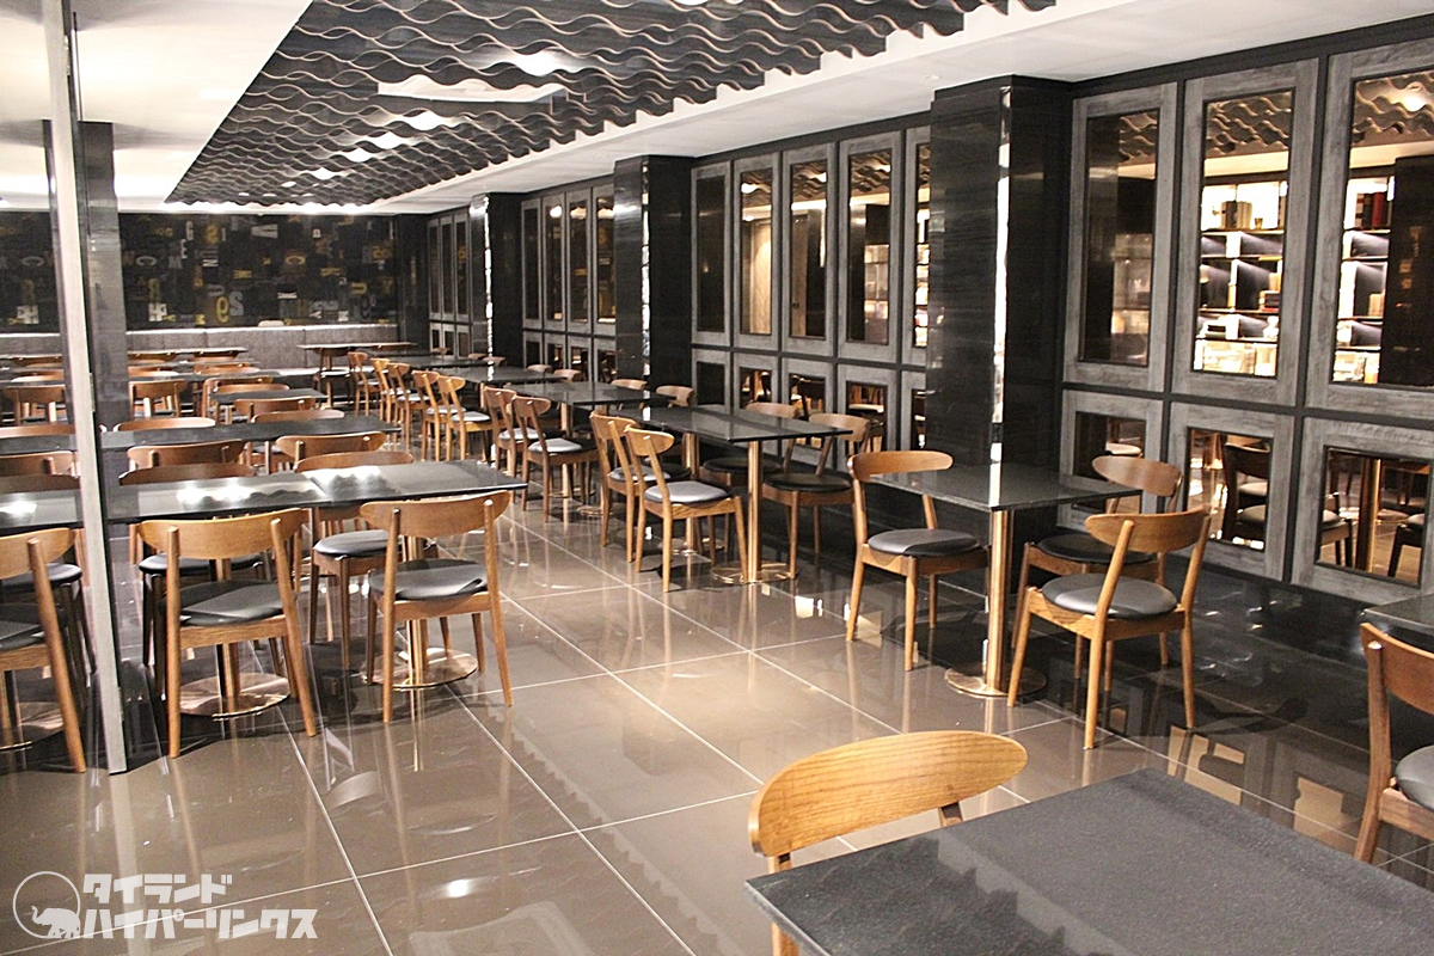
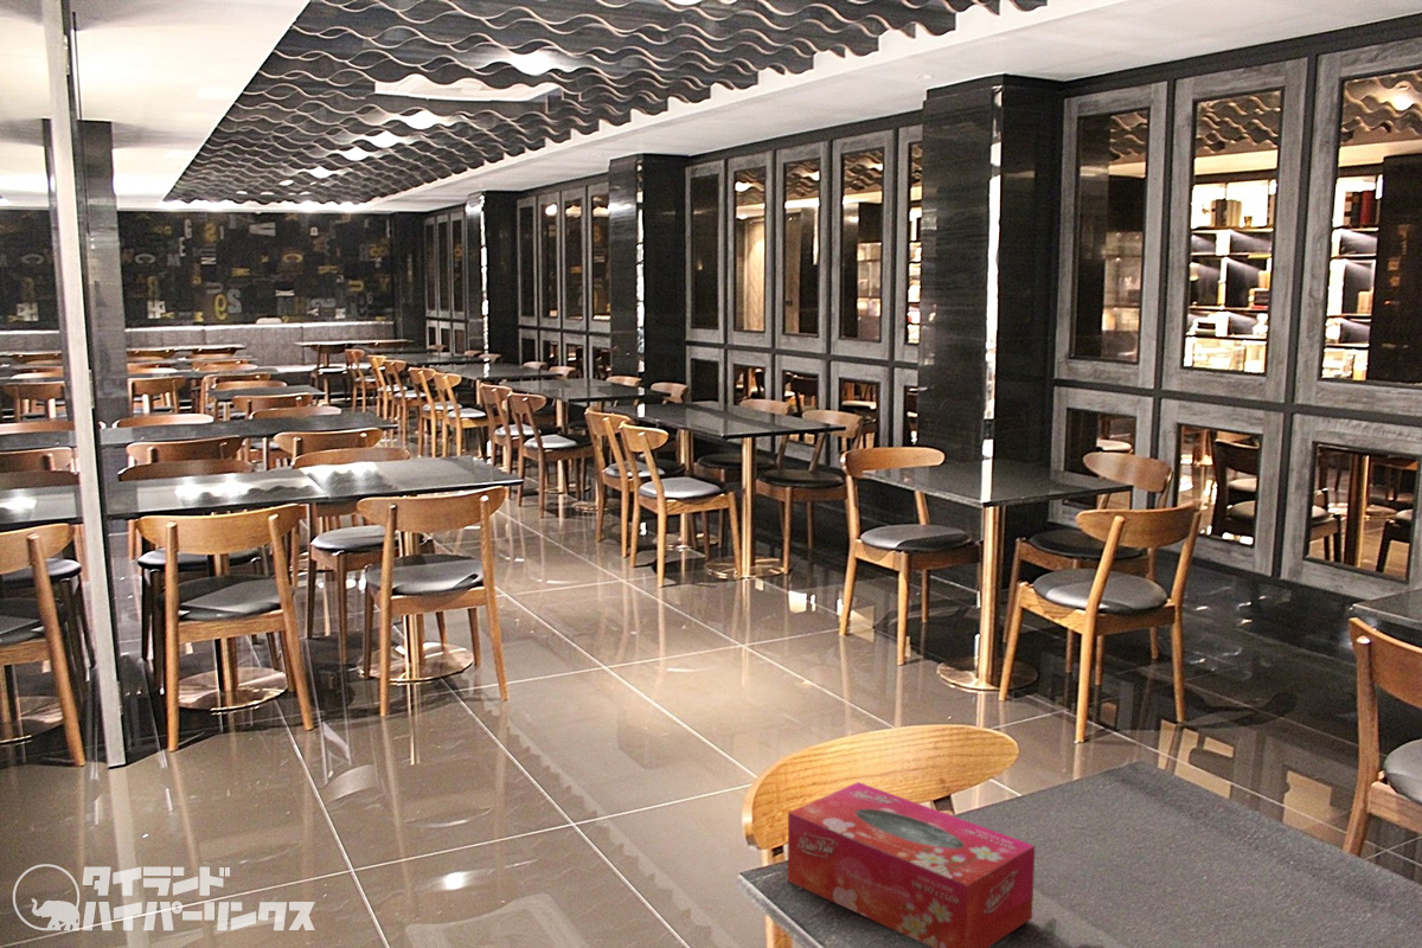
+ tissue box (907, 864)
